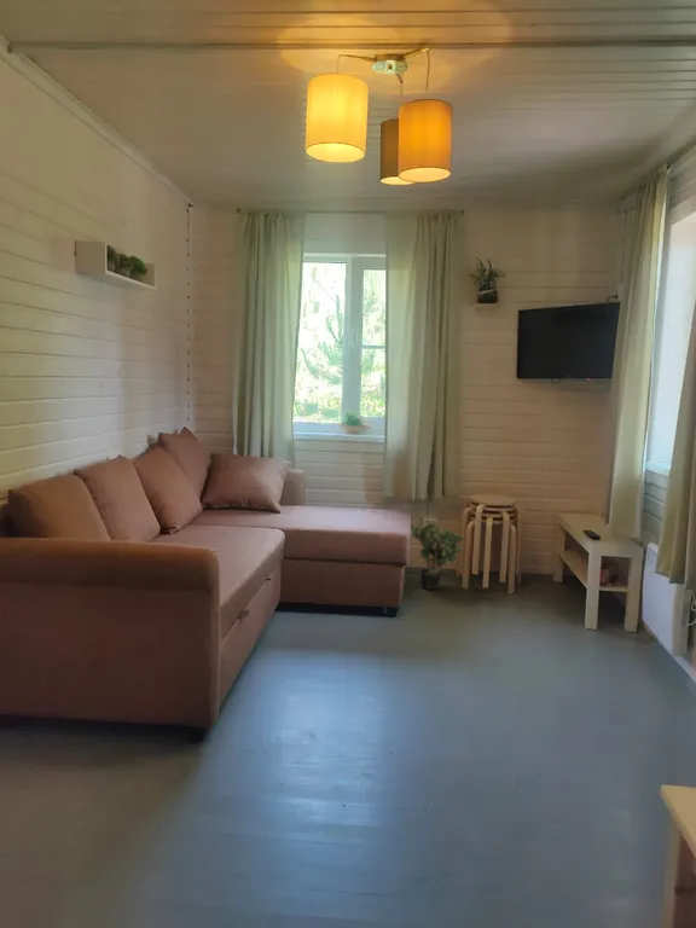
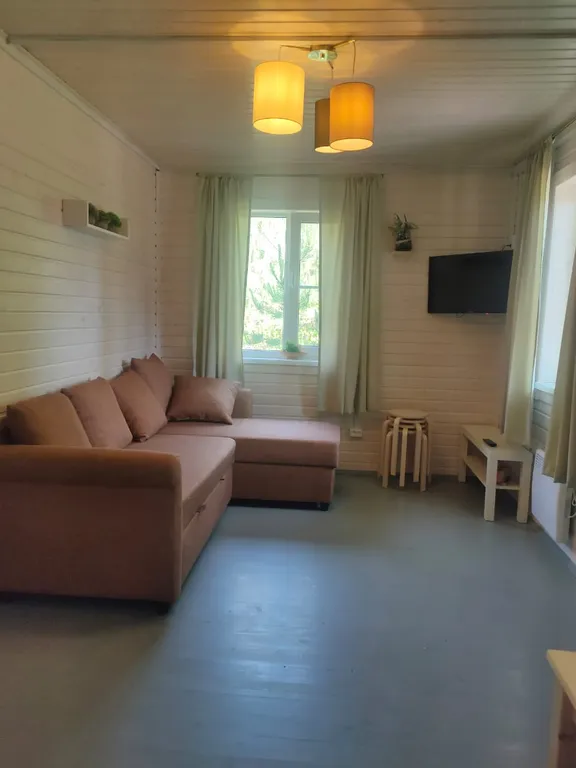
- potted plant (433, 555)
